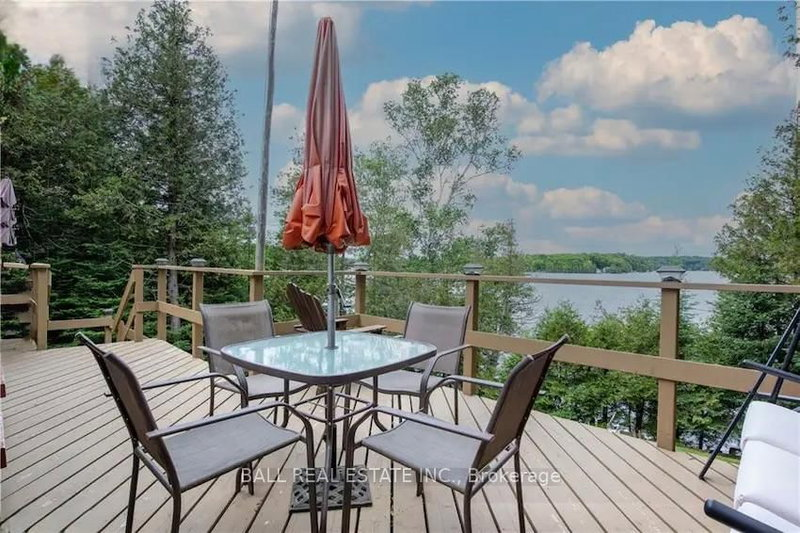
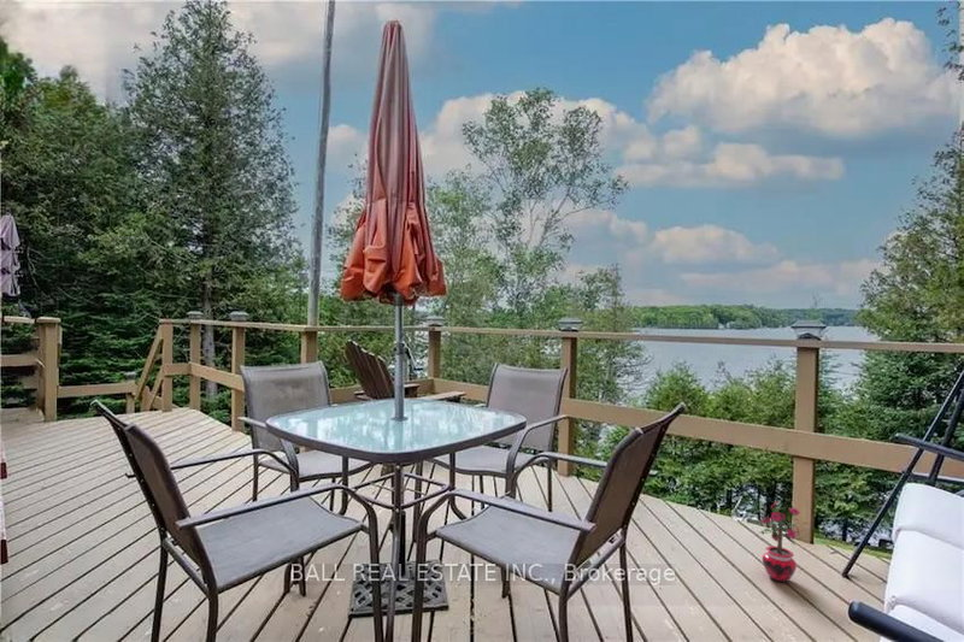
+ potted plant (778, 540)
